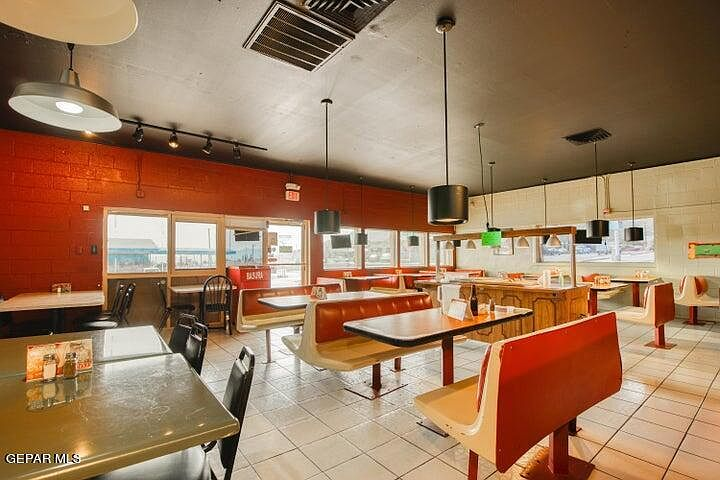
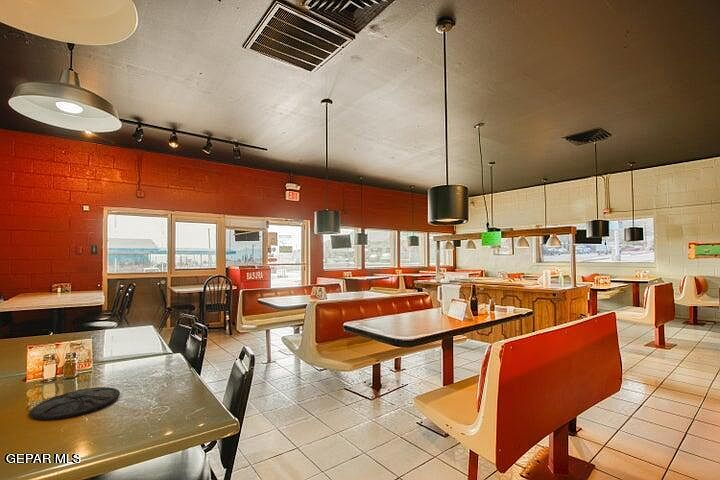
+ plate (77, 398)
